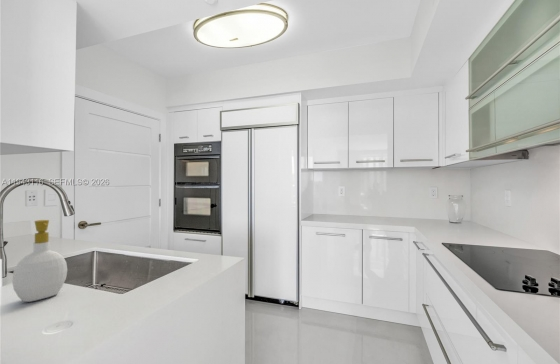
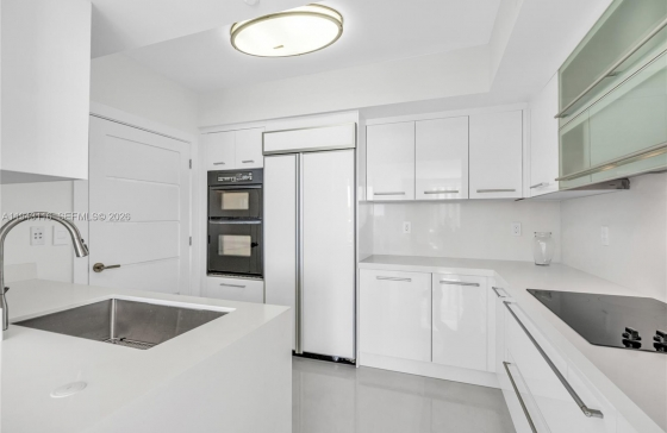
- soap bottle (41, 259)
